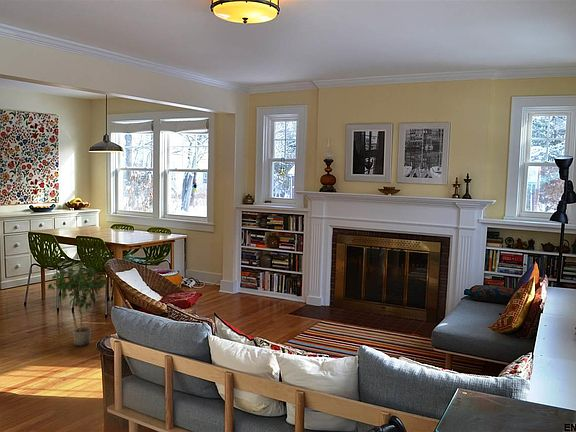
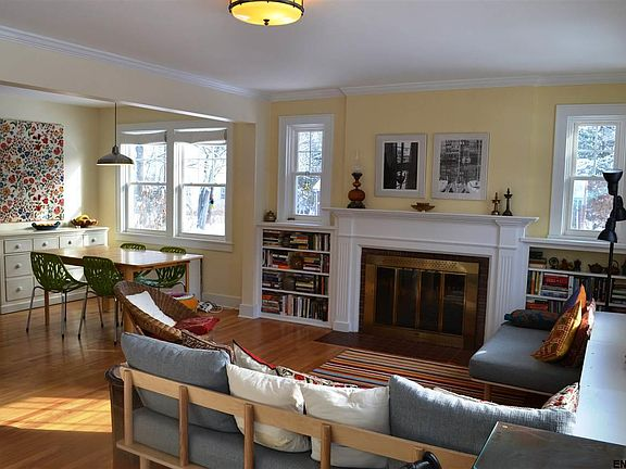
- potted plant (78, 305)
